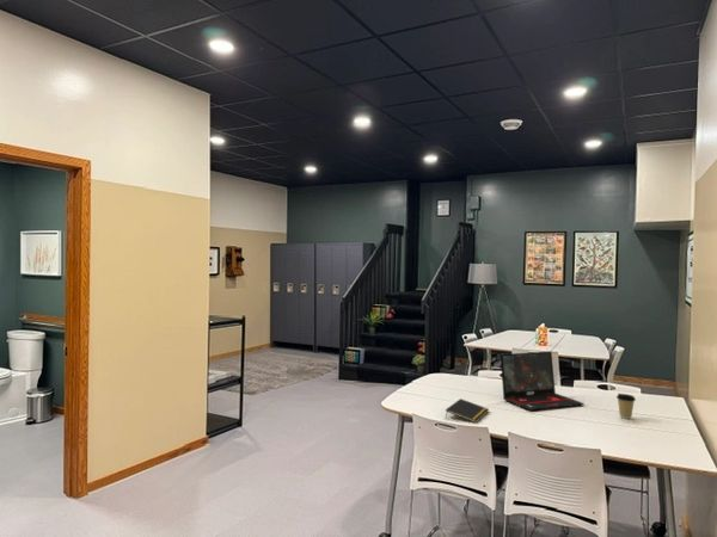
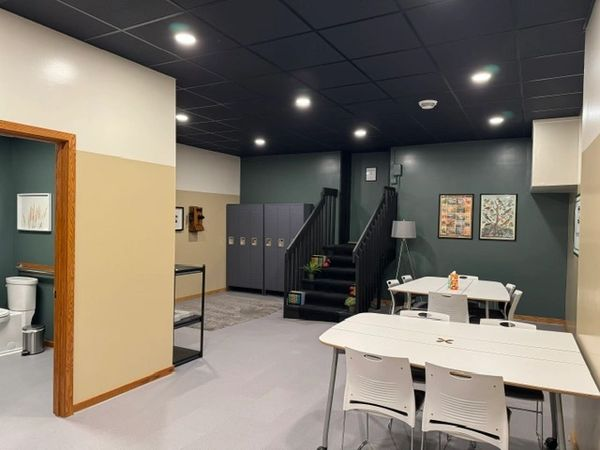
- laptop (540, 379)
- coffee cup (625, 406)
- notepad (467, 409)
